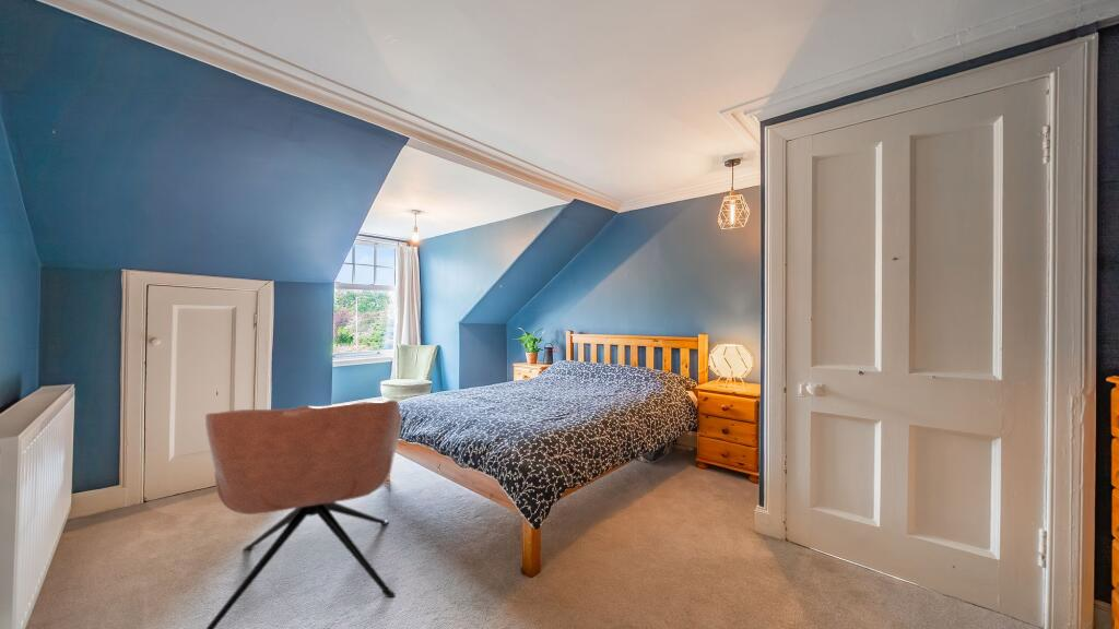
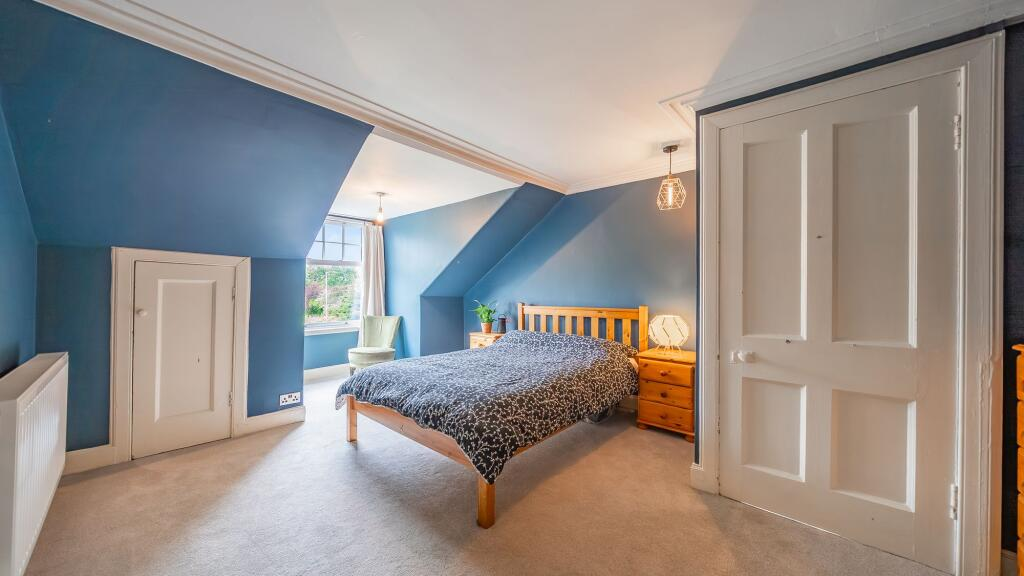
- armchair (314, 479)
